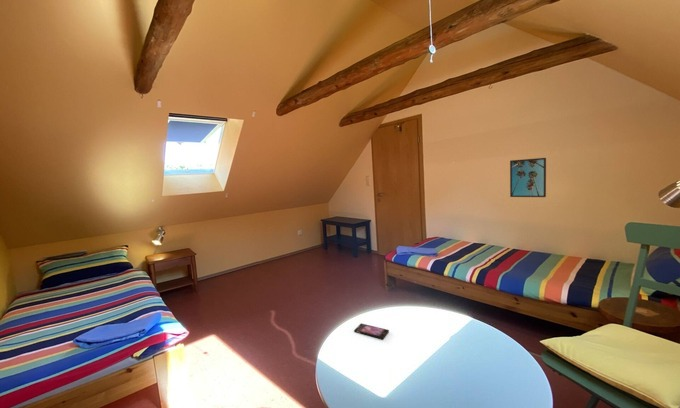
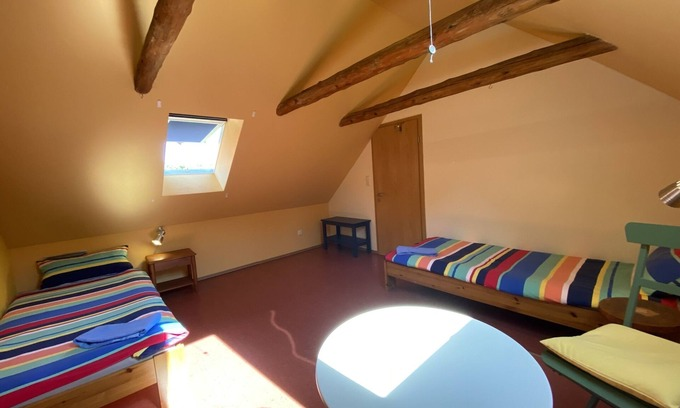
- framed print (527, 178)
- smartphone (371, 330)
